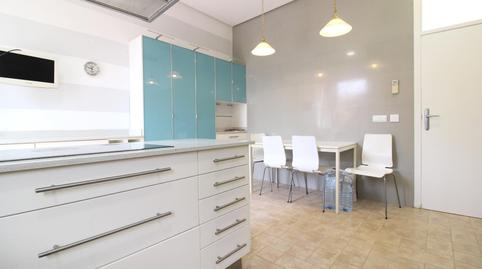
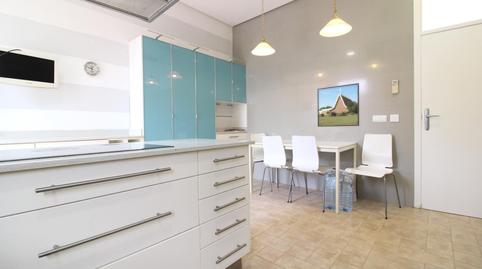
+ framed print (337, 106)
